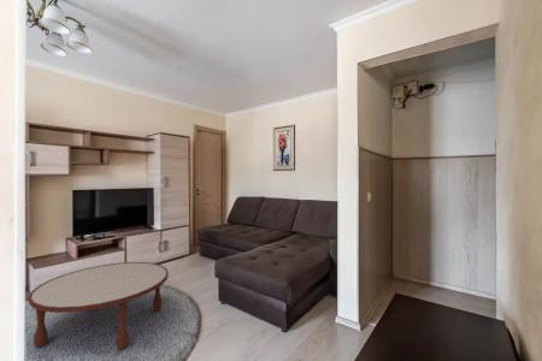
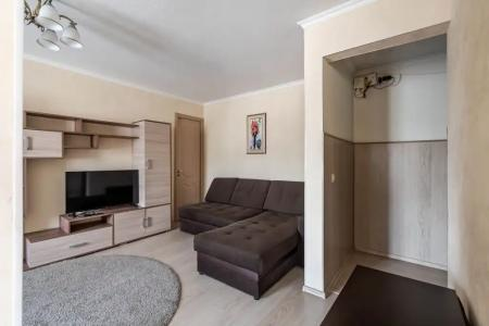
- coffee table (106, 302)
